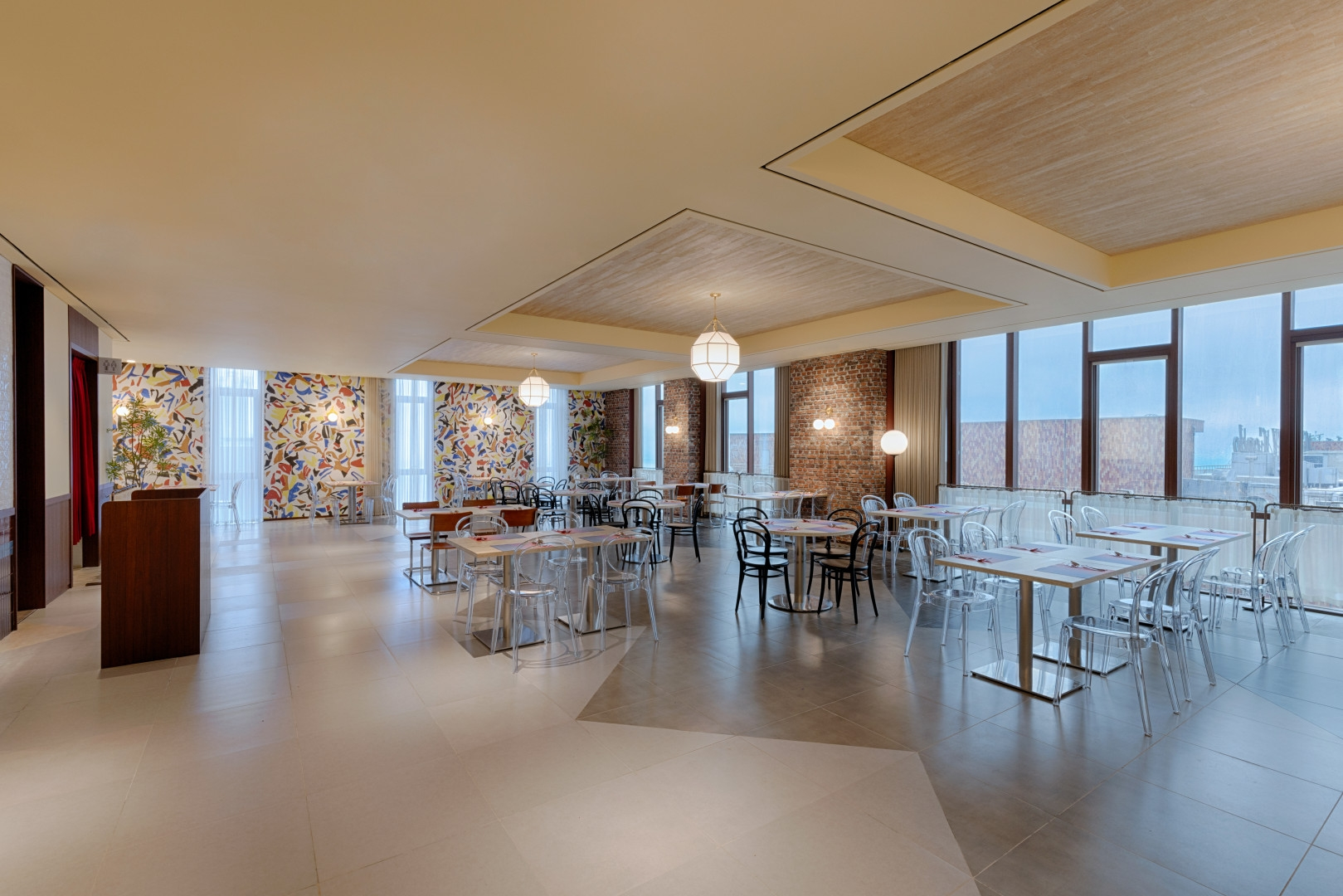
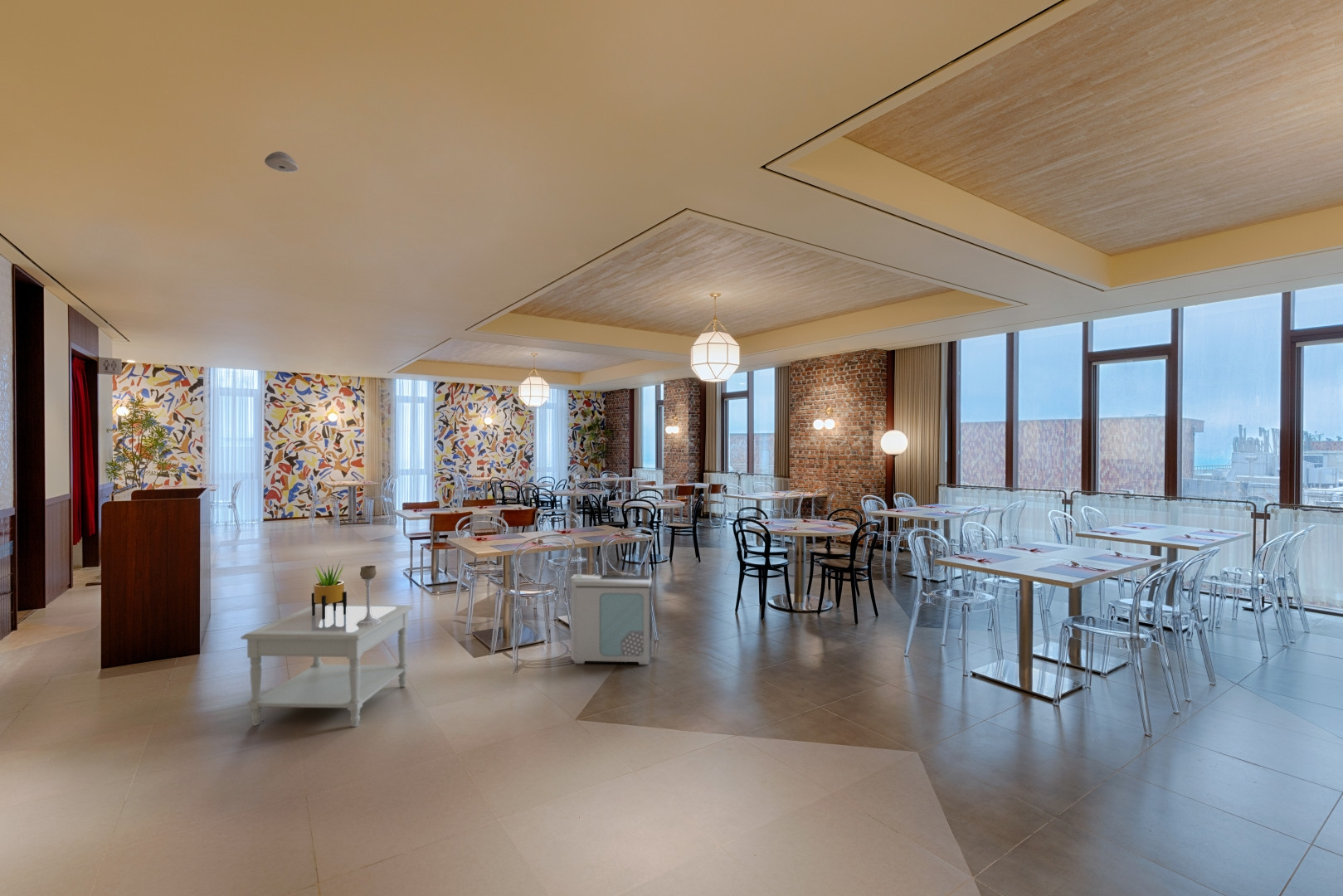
+ side table (334, 665)
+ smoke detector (281, 160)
+ candle holder (367, 594)
+ potted plant (329, 587)
+ air purifier (613, 617)
